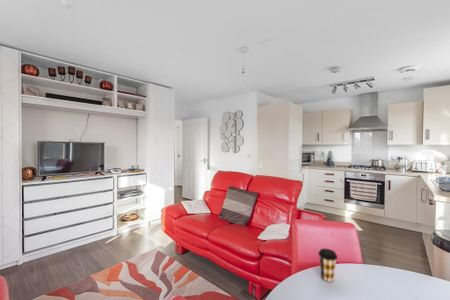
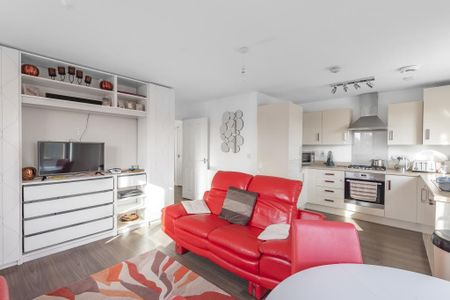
- coffee cup (327, 265)
